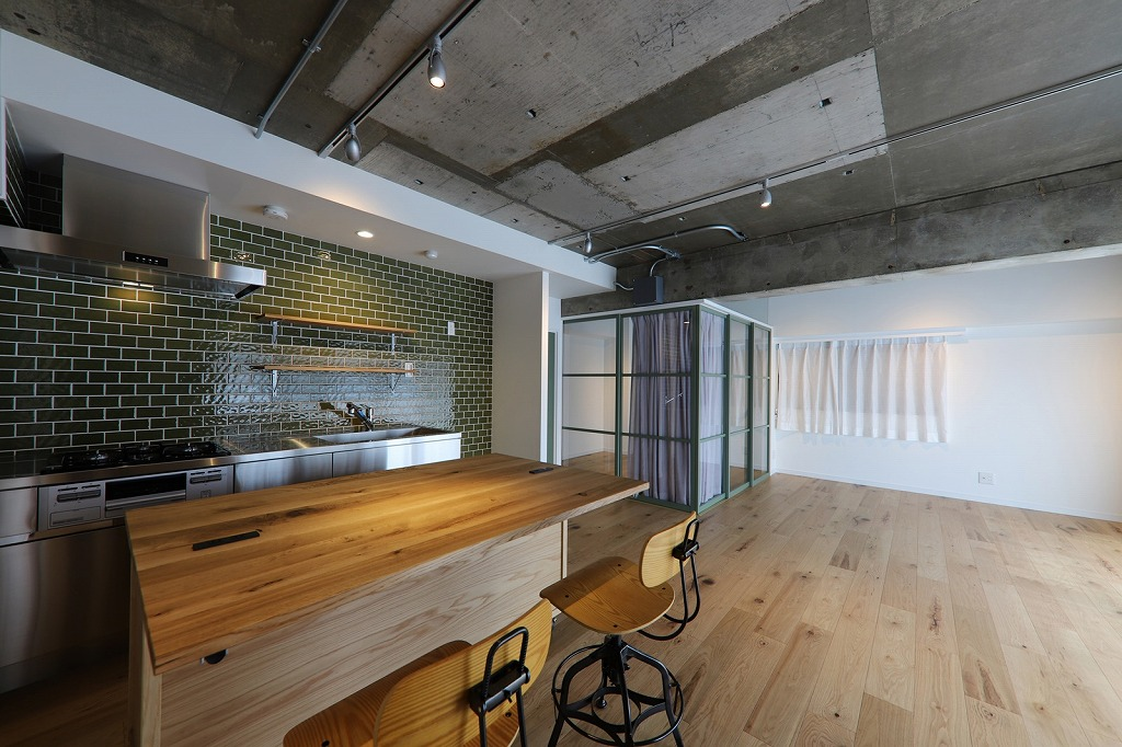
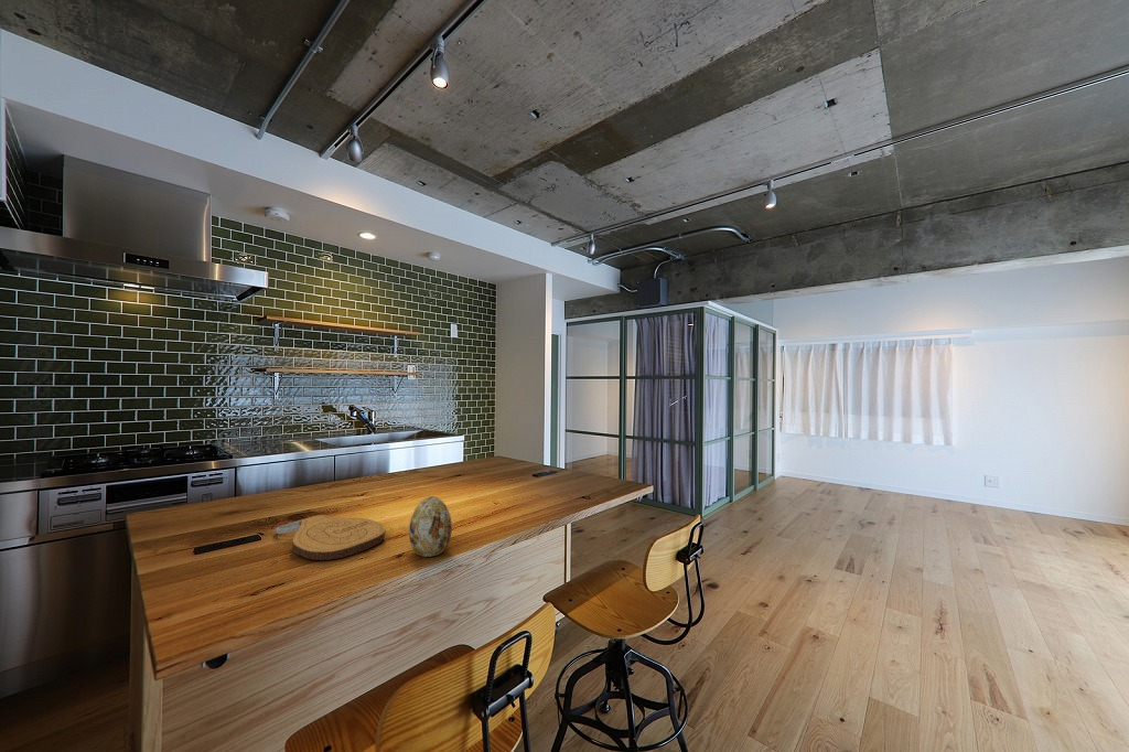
+ decorative egg (430, 524)
+ key chain (323, 529)
